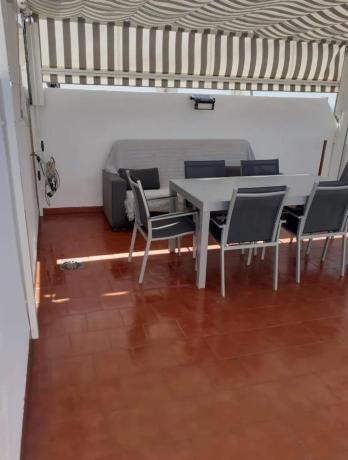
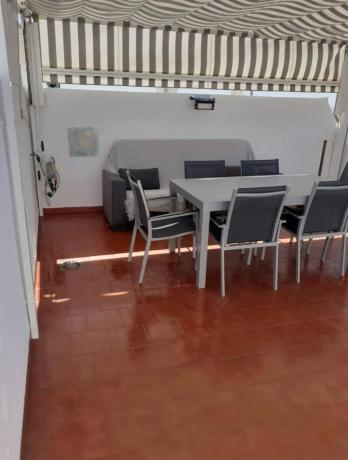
+ wall art (83, 141)
